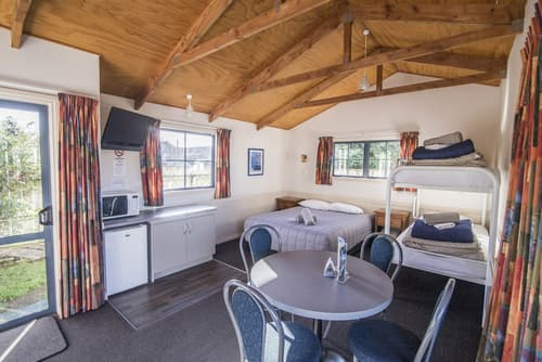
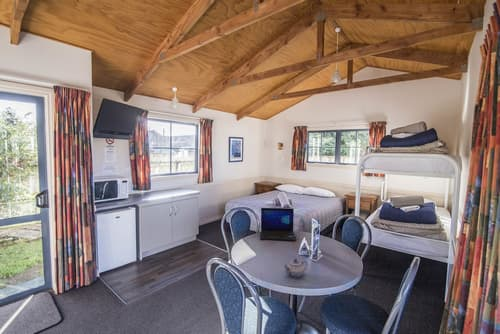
+ laptop (277, 223)
+ teapot (295, 267)
